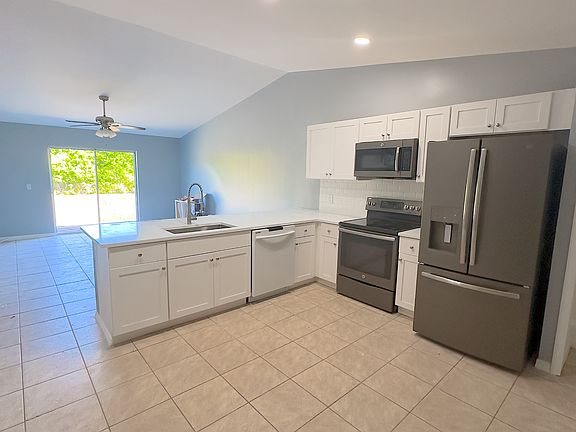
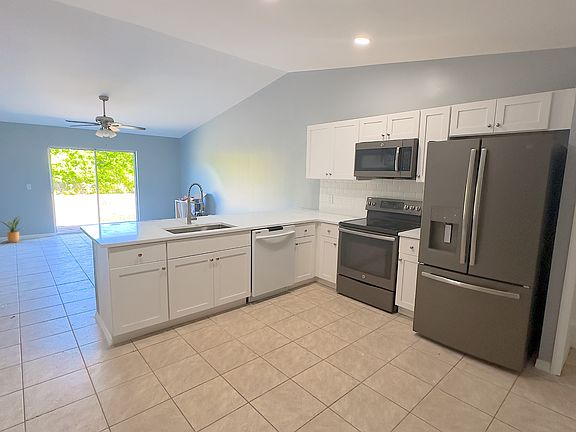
+ house plant (11, 229)
